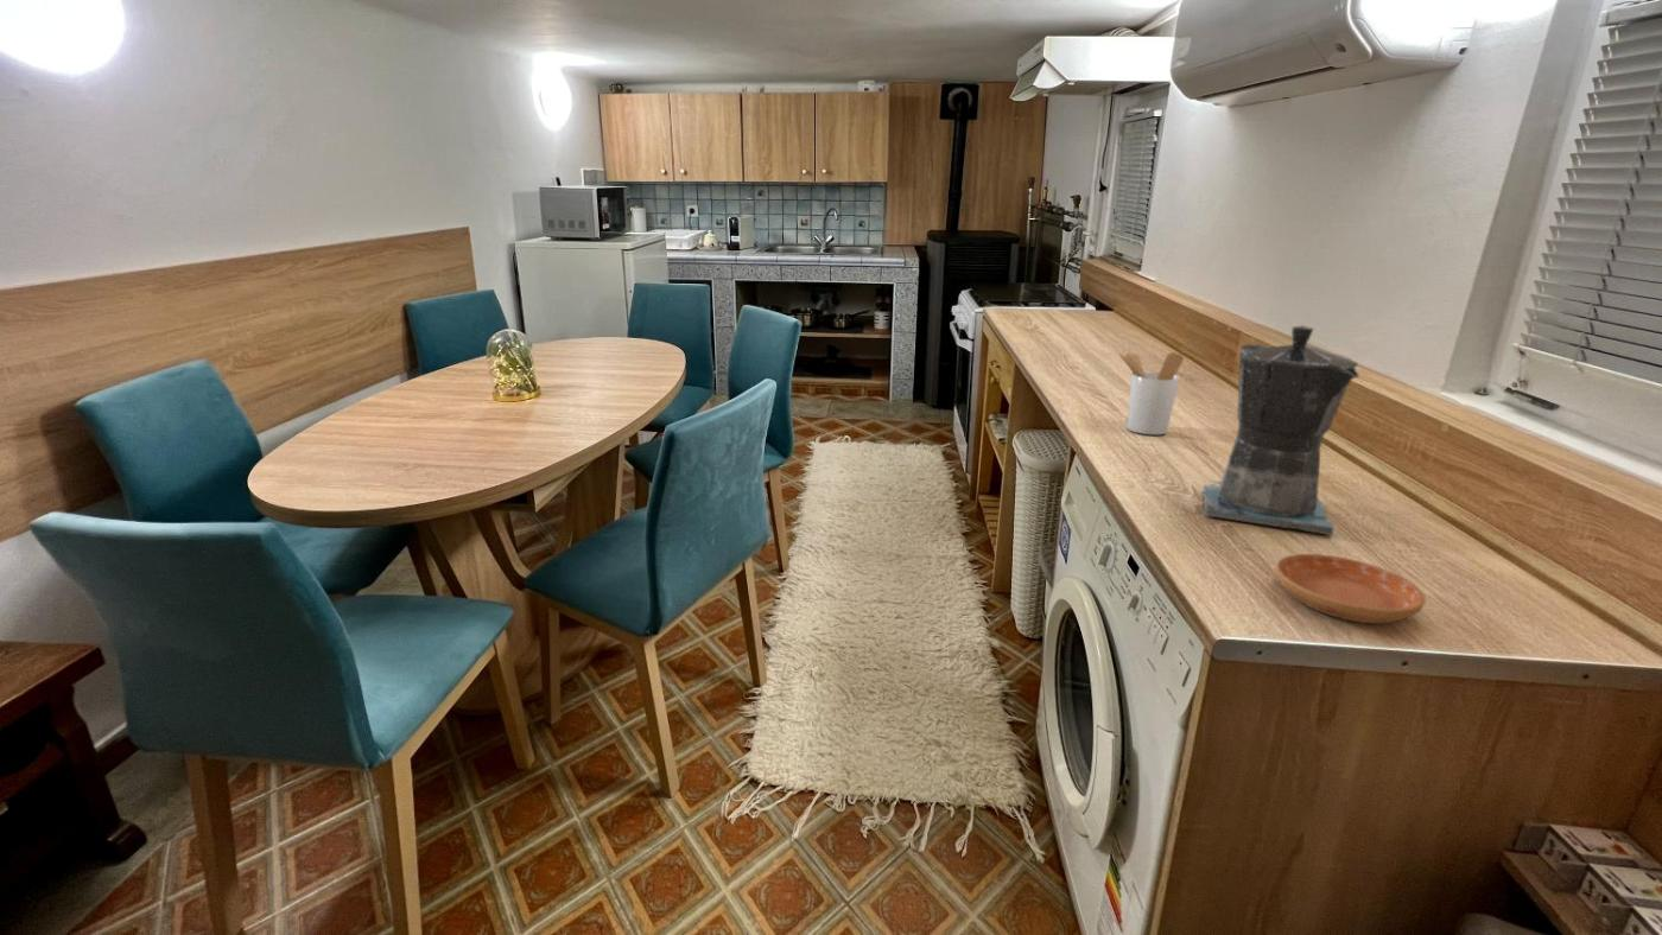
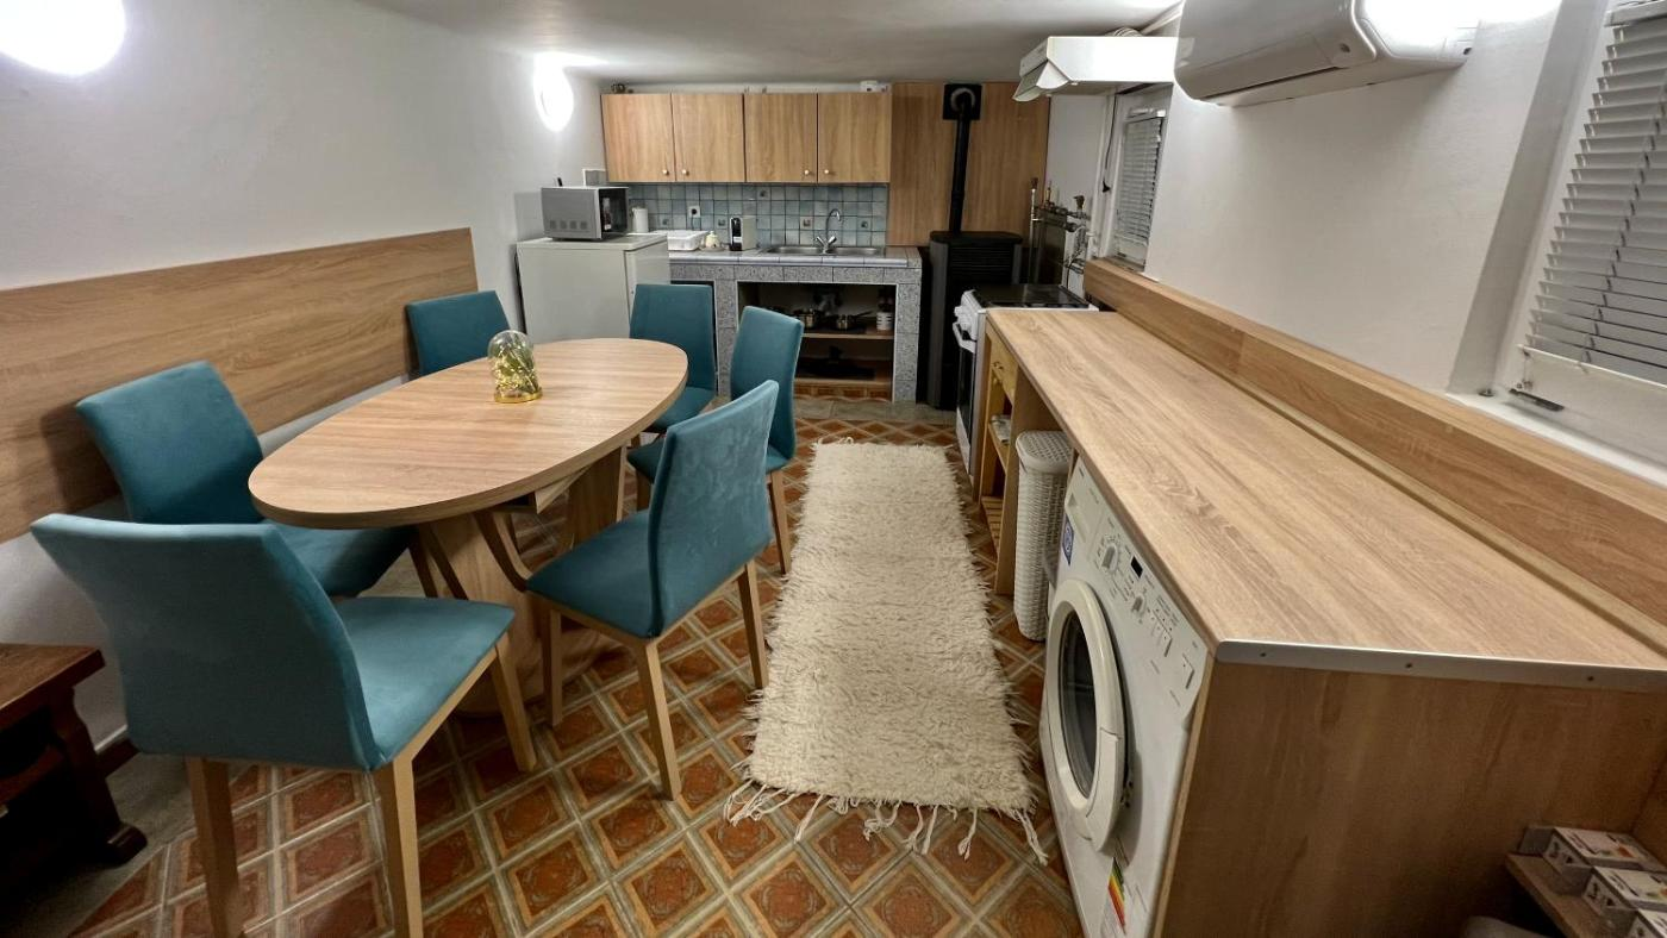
- saucer (1345, 589)
- coffee maker (1281, 419)
- utensil holder (1142, 389)
